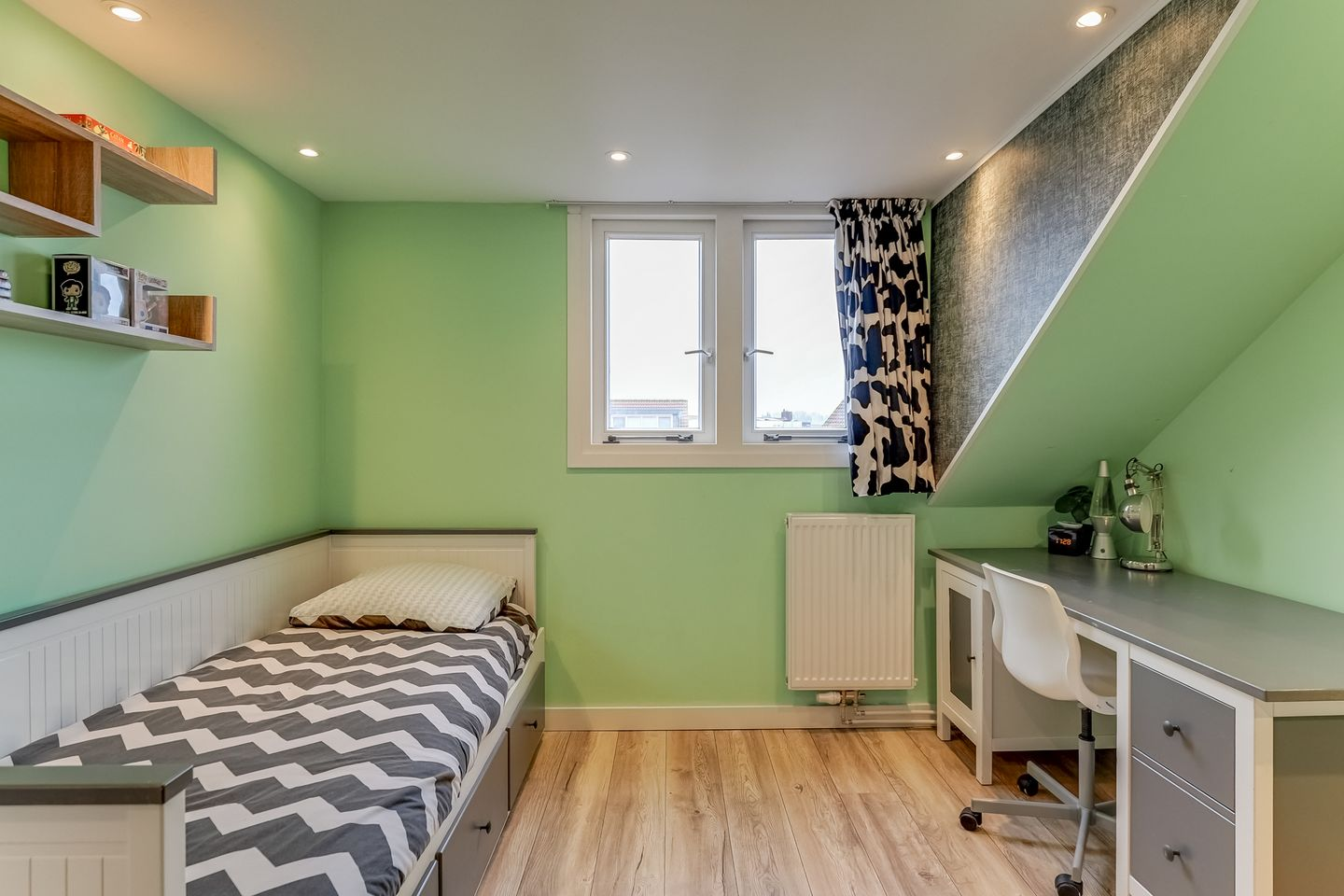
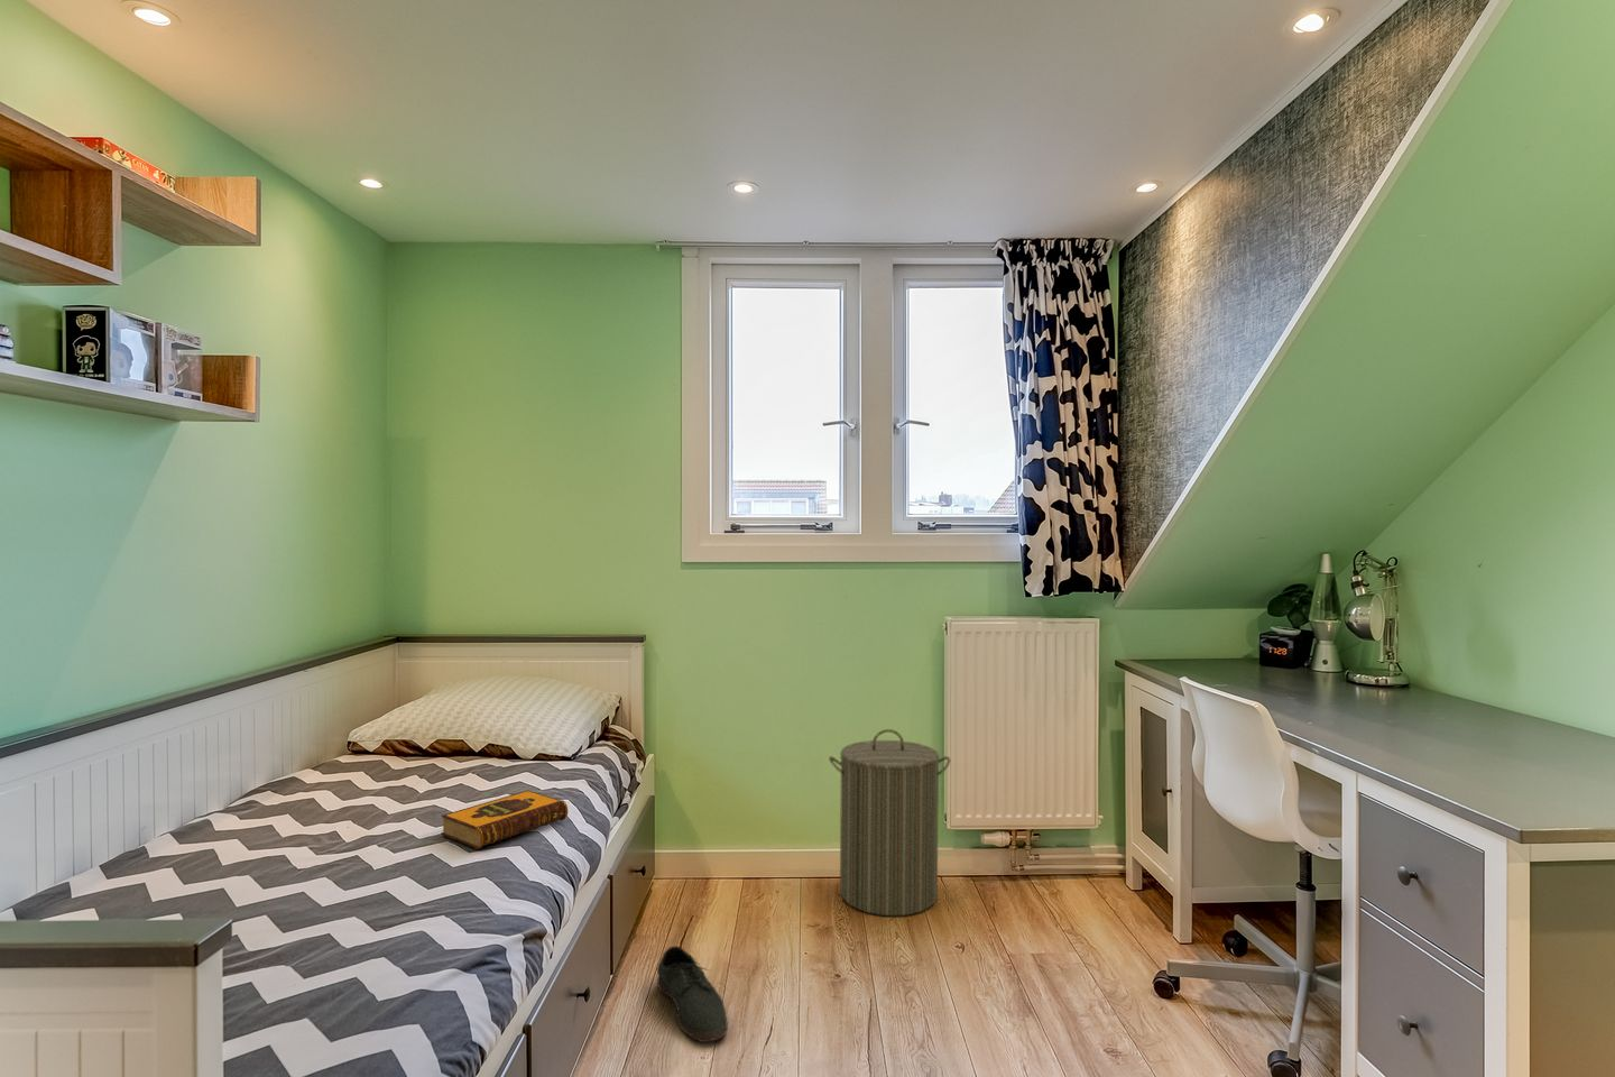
+ shoe (692, 987)
+ laundry hamper (888, 811)
+ hardback book (506, 817)
